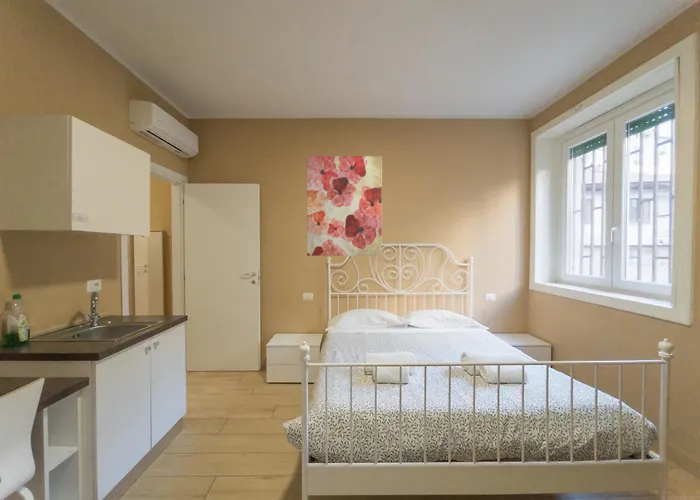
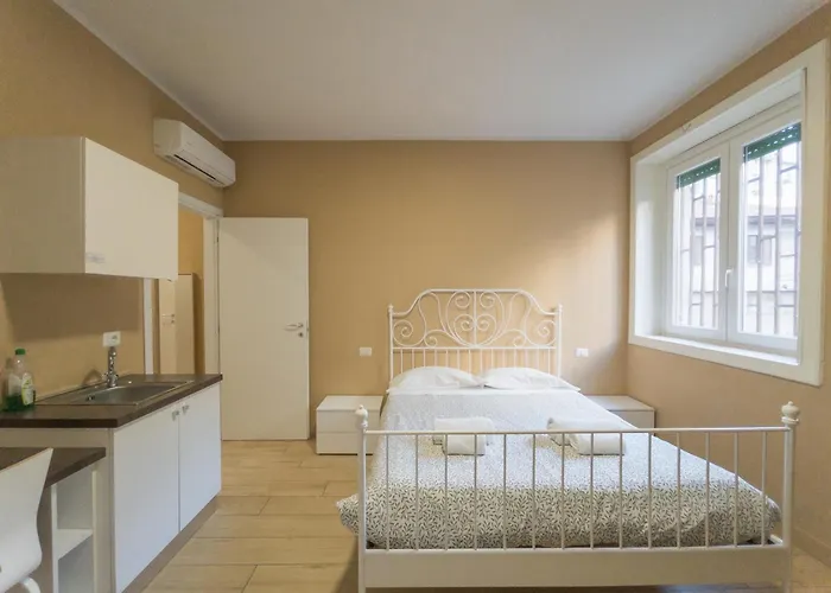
- wall art (344, 206)
